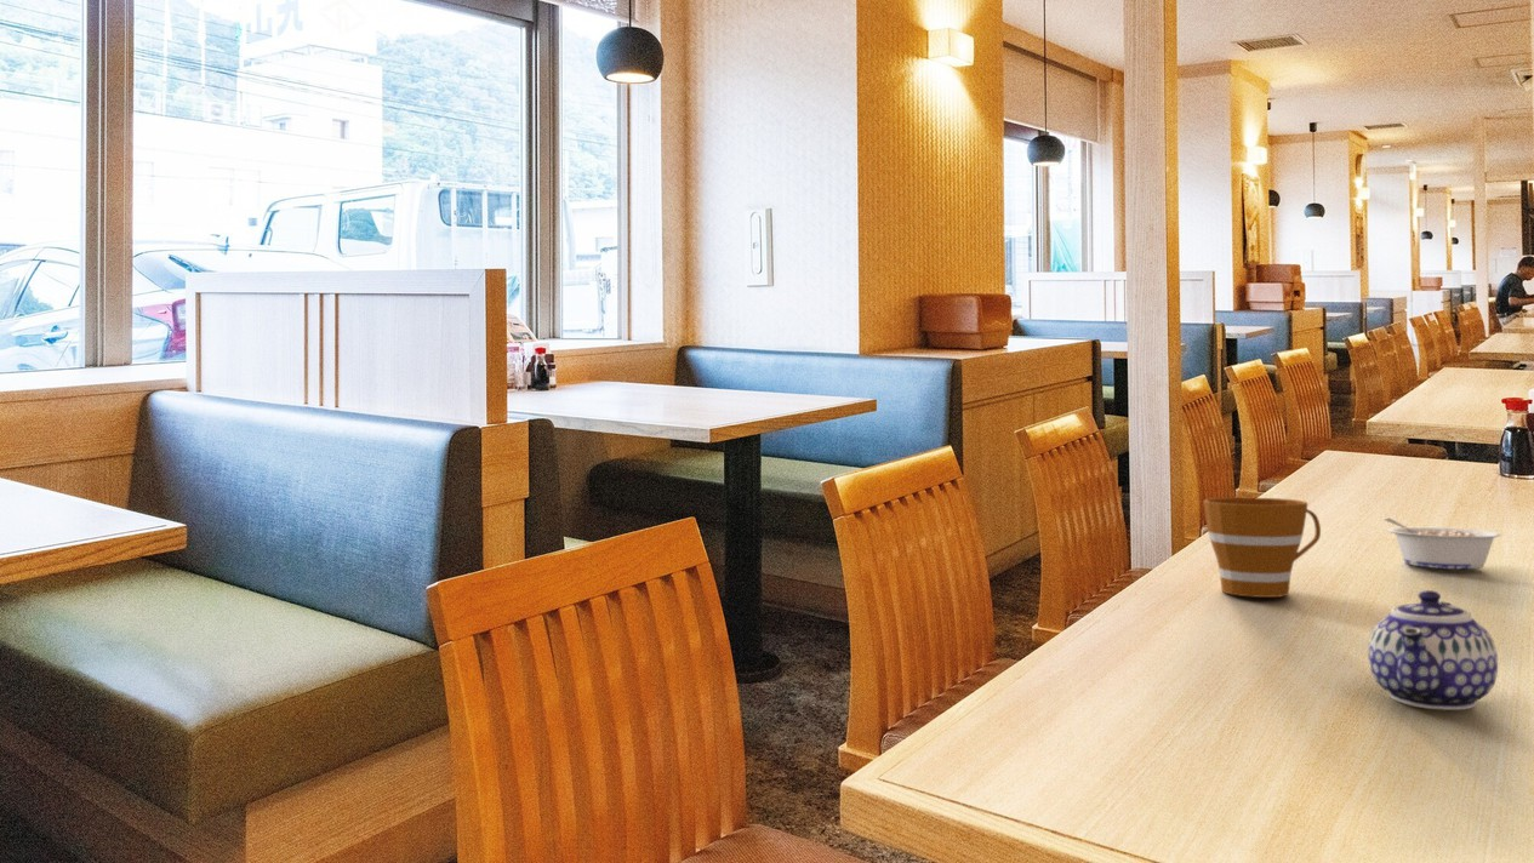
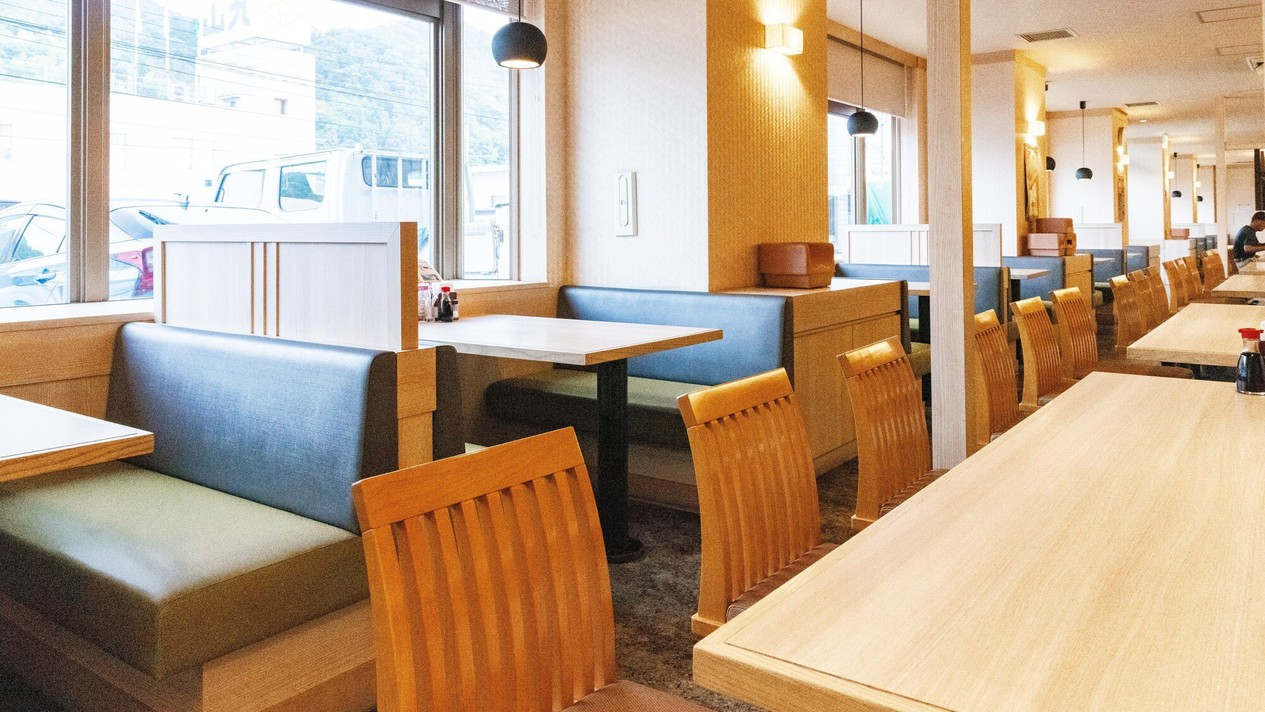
- cup (1262, 545)
- legume (1438, 544)
- teapot (1431, 645)
